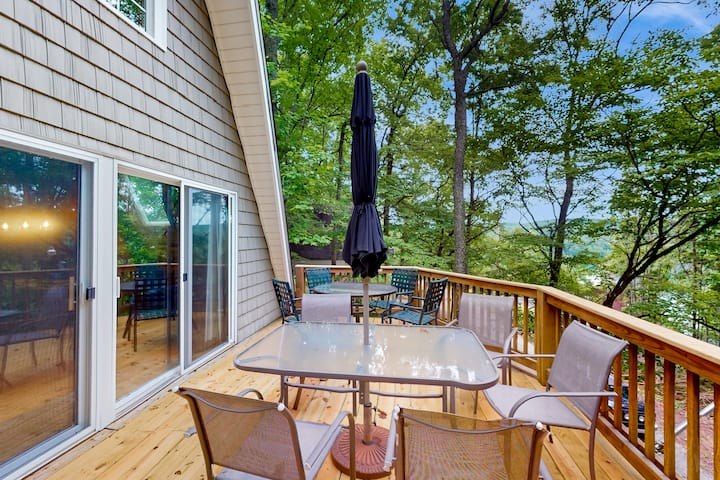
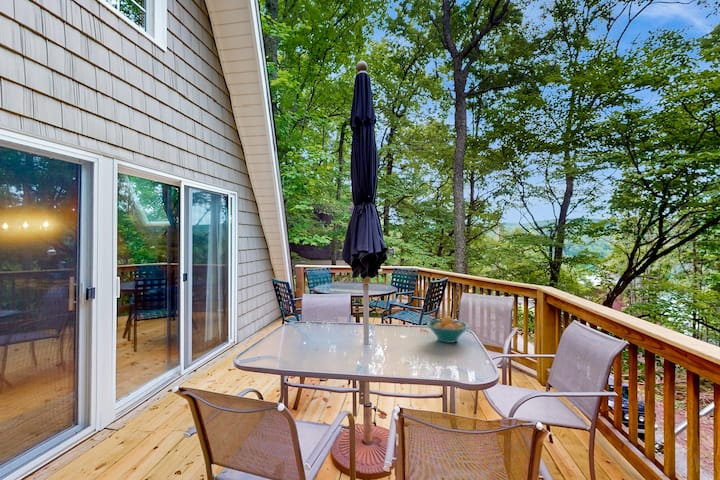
+ fruit bowl (447, 328)
